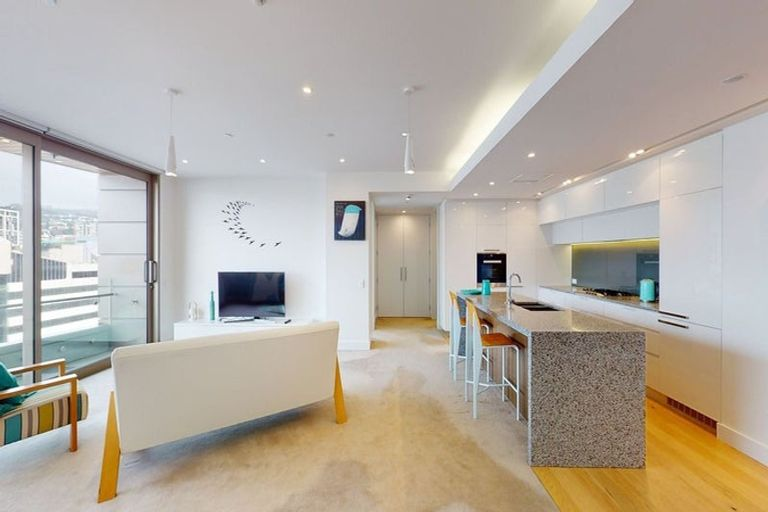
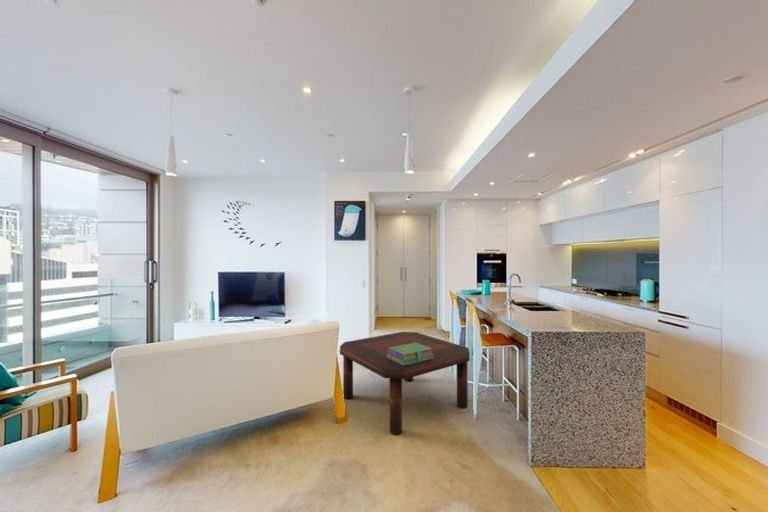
+ coffee table (403, 373)
+ stack of books (409, 352)
